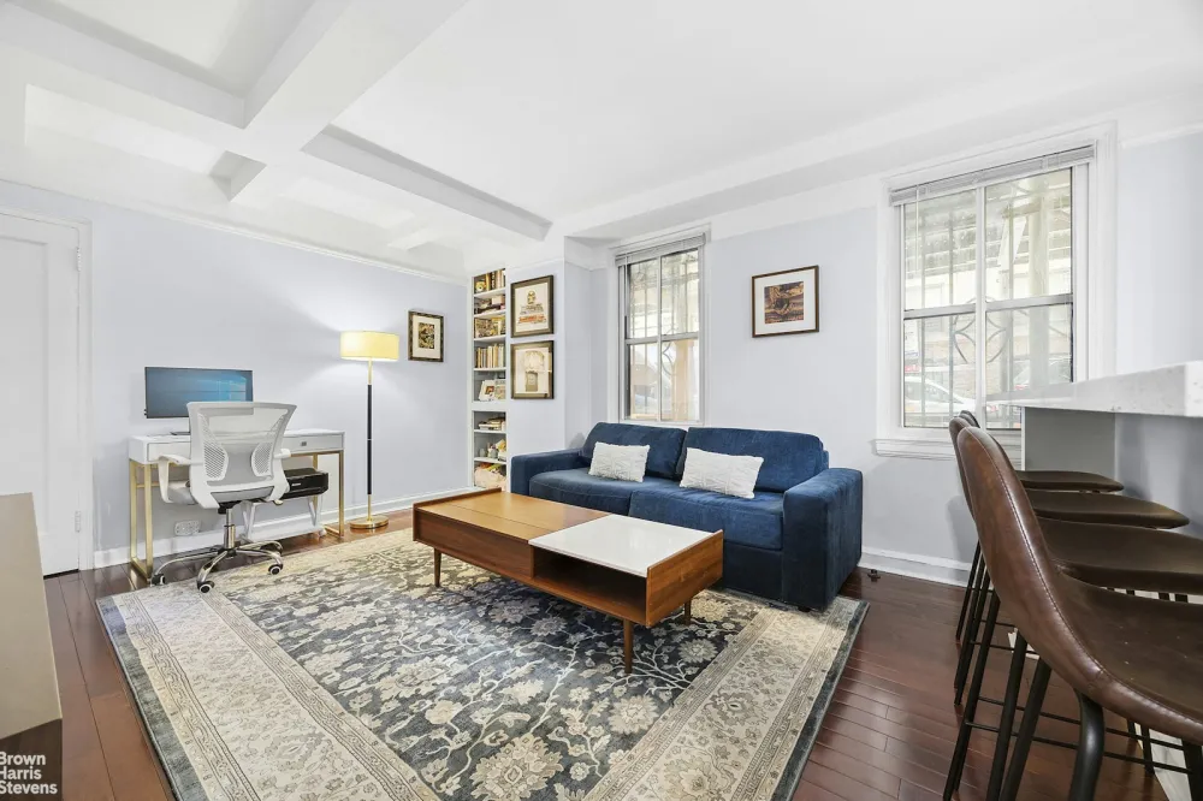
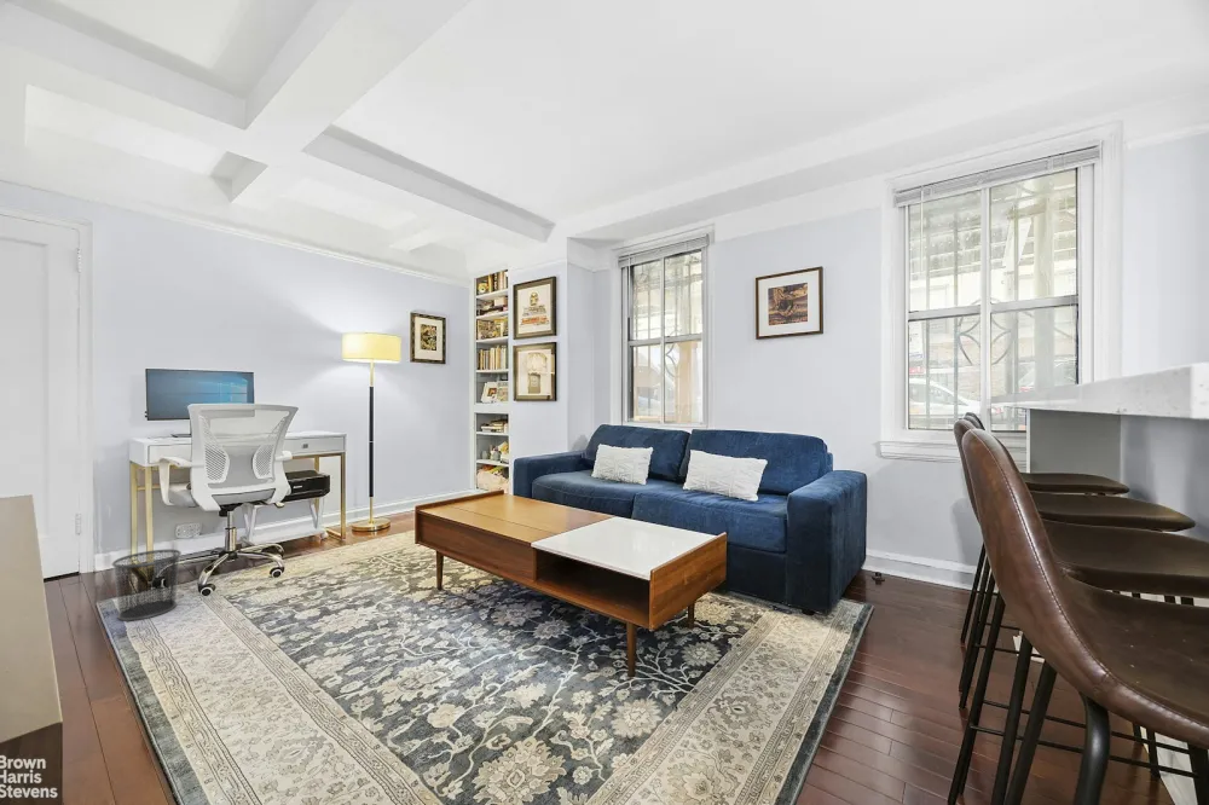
+ waste bin (147, 584)
